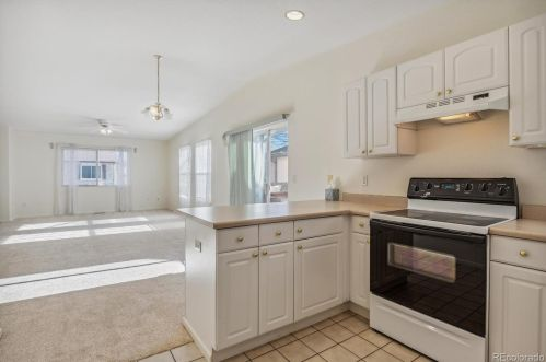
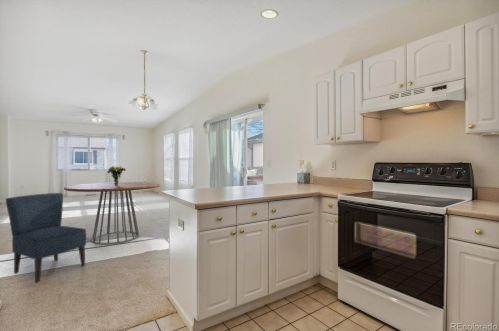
+ chair (49, 232)
+ dining table (115, 211)
+ bouquet (116, 175)
